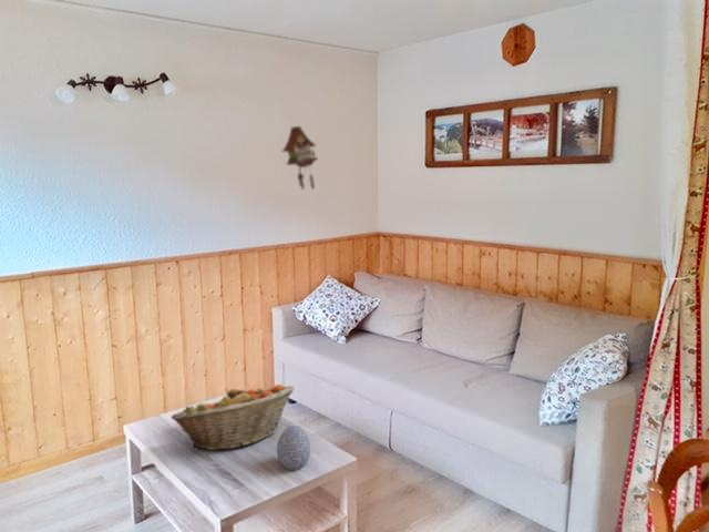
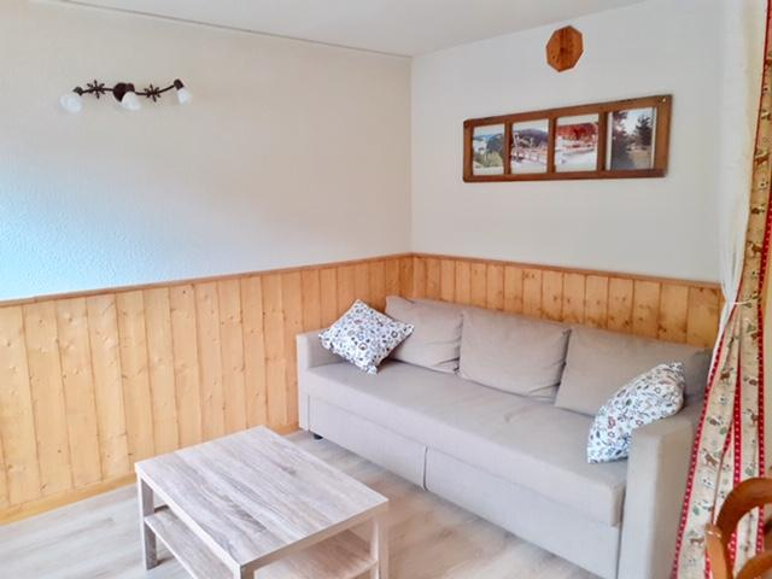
- decorative egg (294, 444)
- fruit basket (235, 410)
- cuckoo clock (300, 157)
